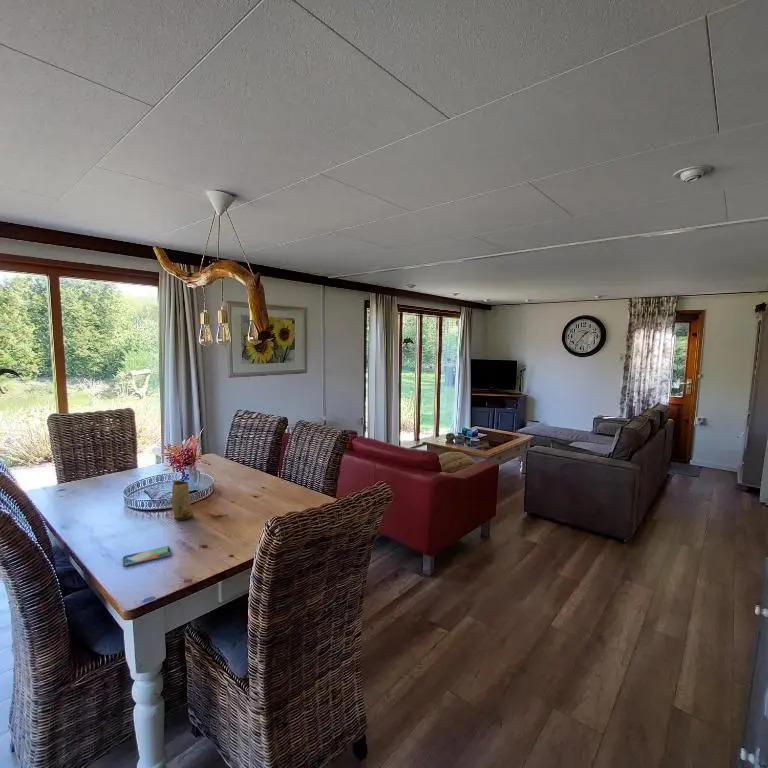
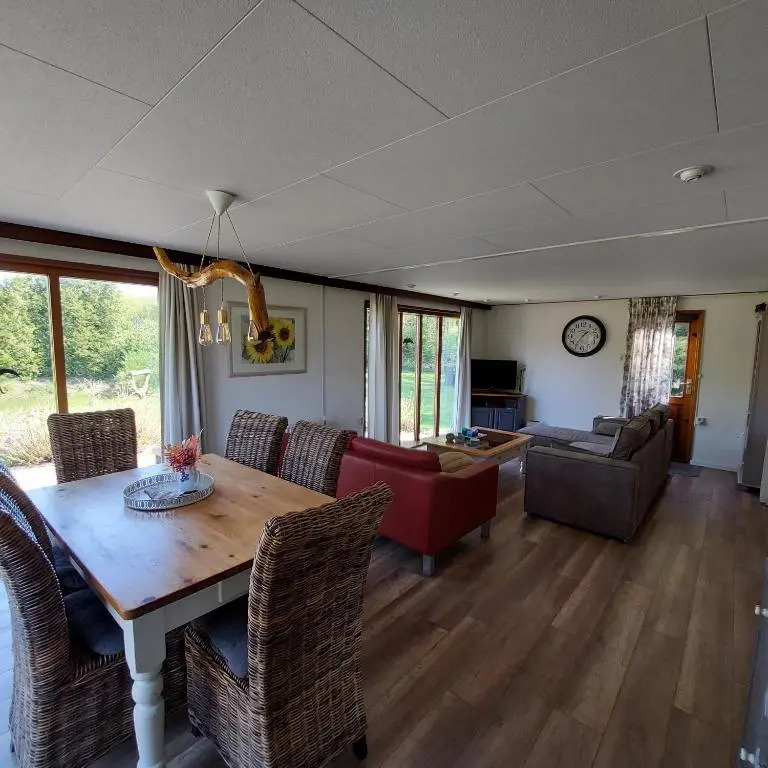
- mug (181, 499)
- smartphone (147, 555)
